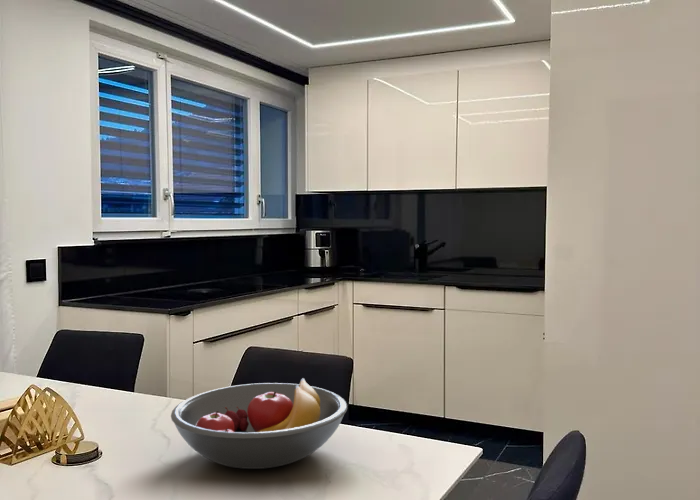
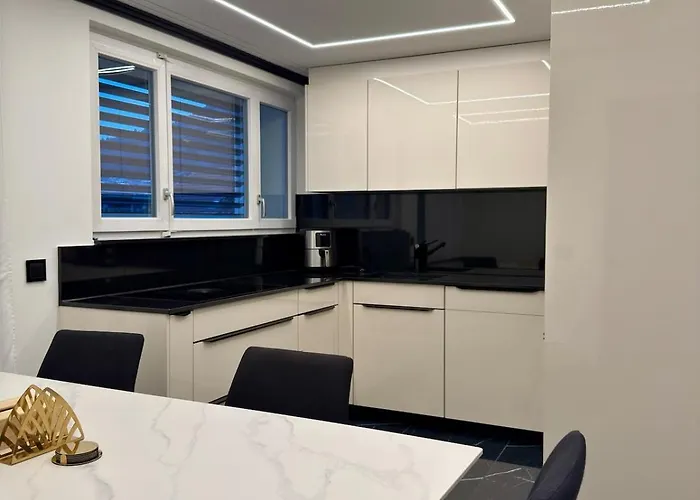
- fruit bowl (261, 423)
